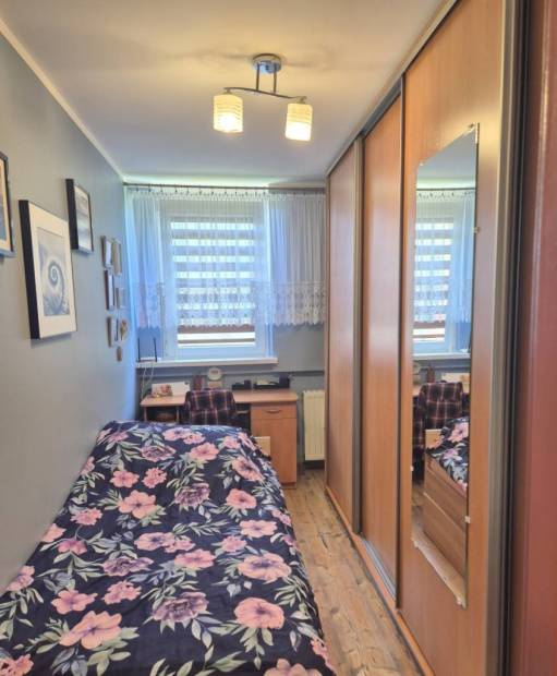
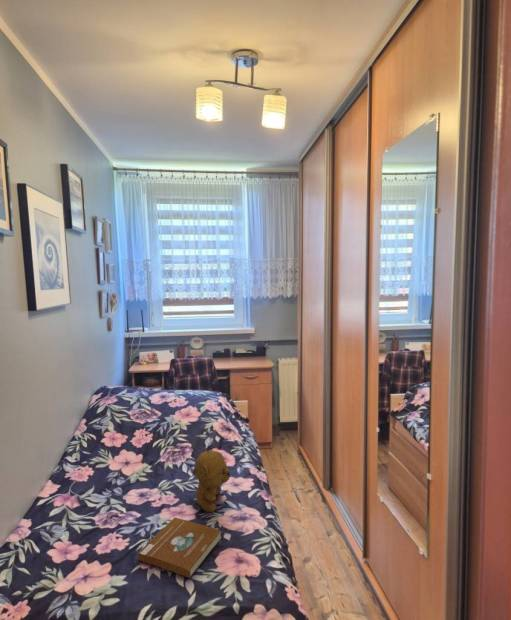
+ book (181, 544)
+ stuffed bear (209, 474)
